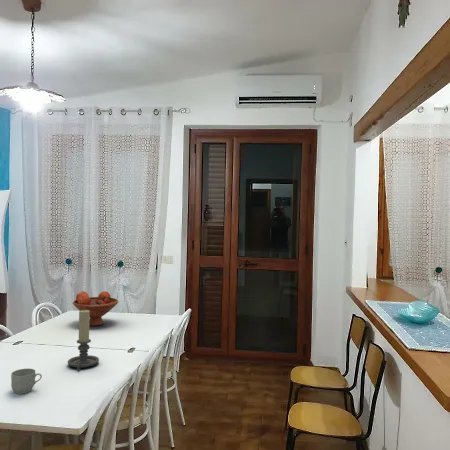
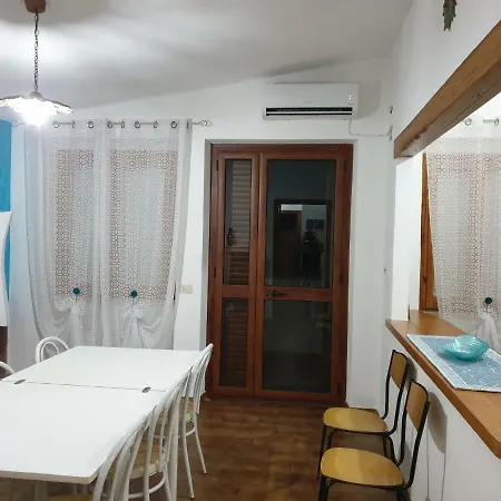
- mug (26, 381)
- fruit bowl (95, 308)
- candle holder (83, 338)
